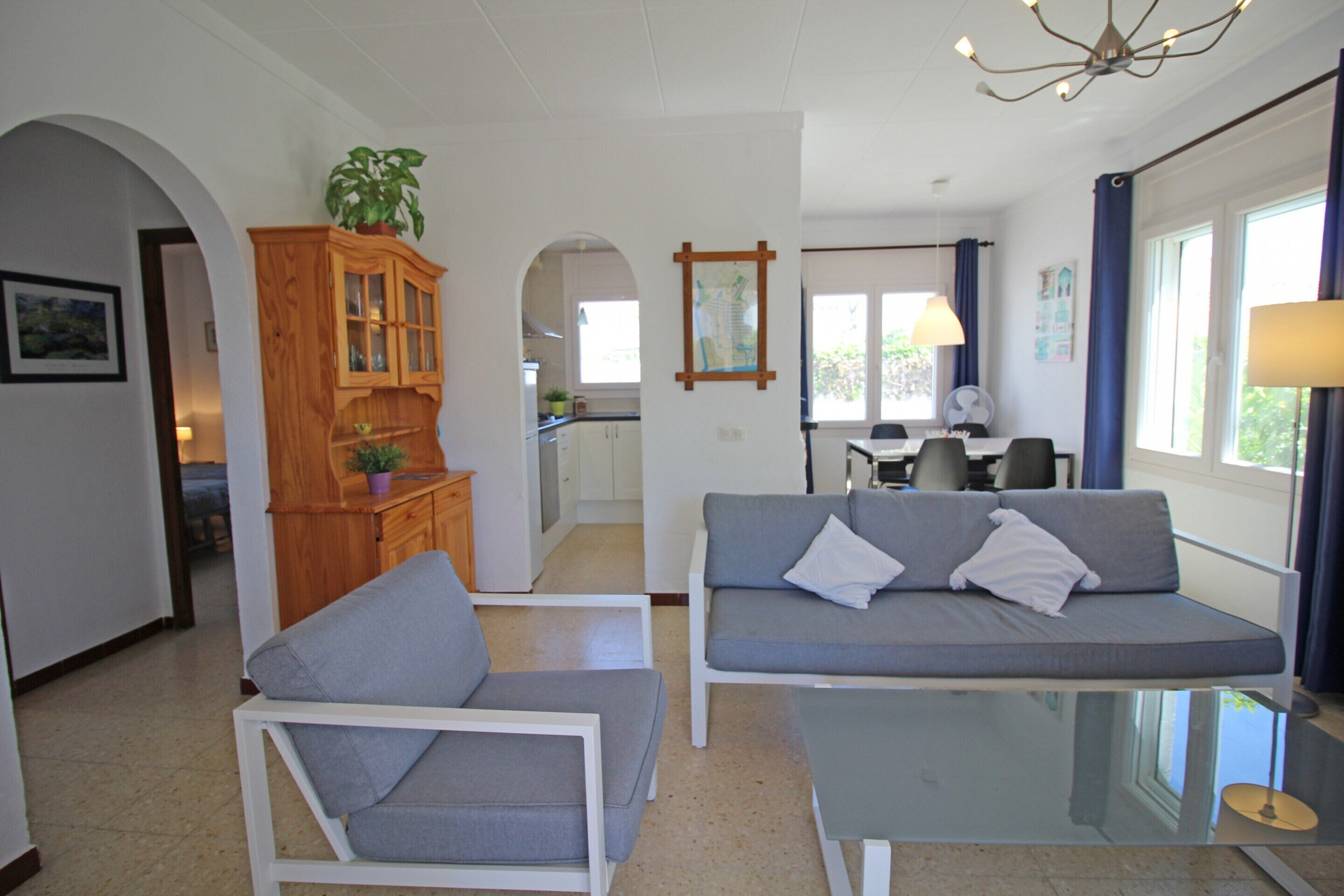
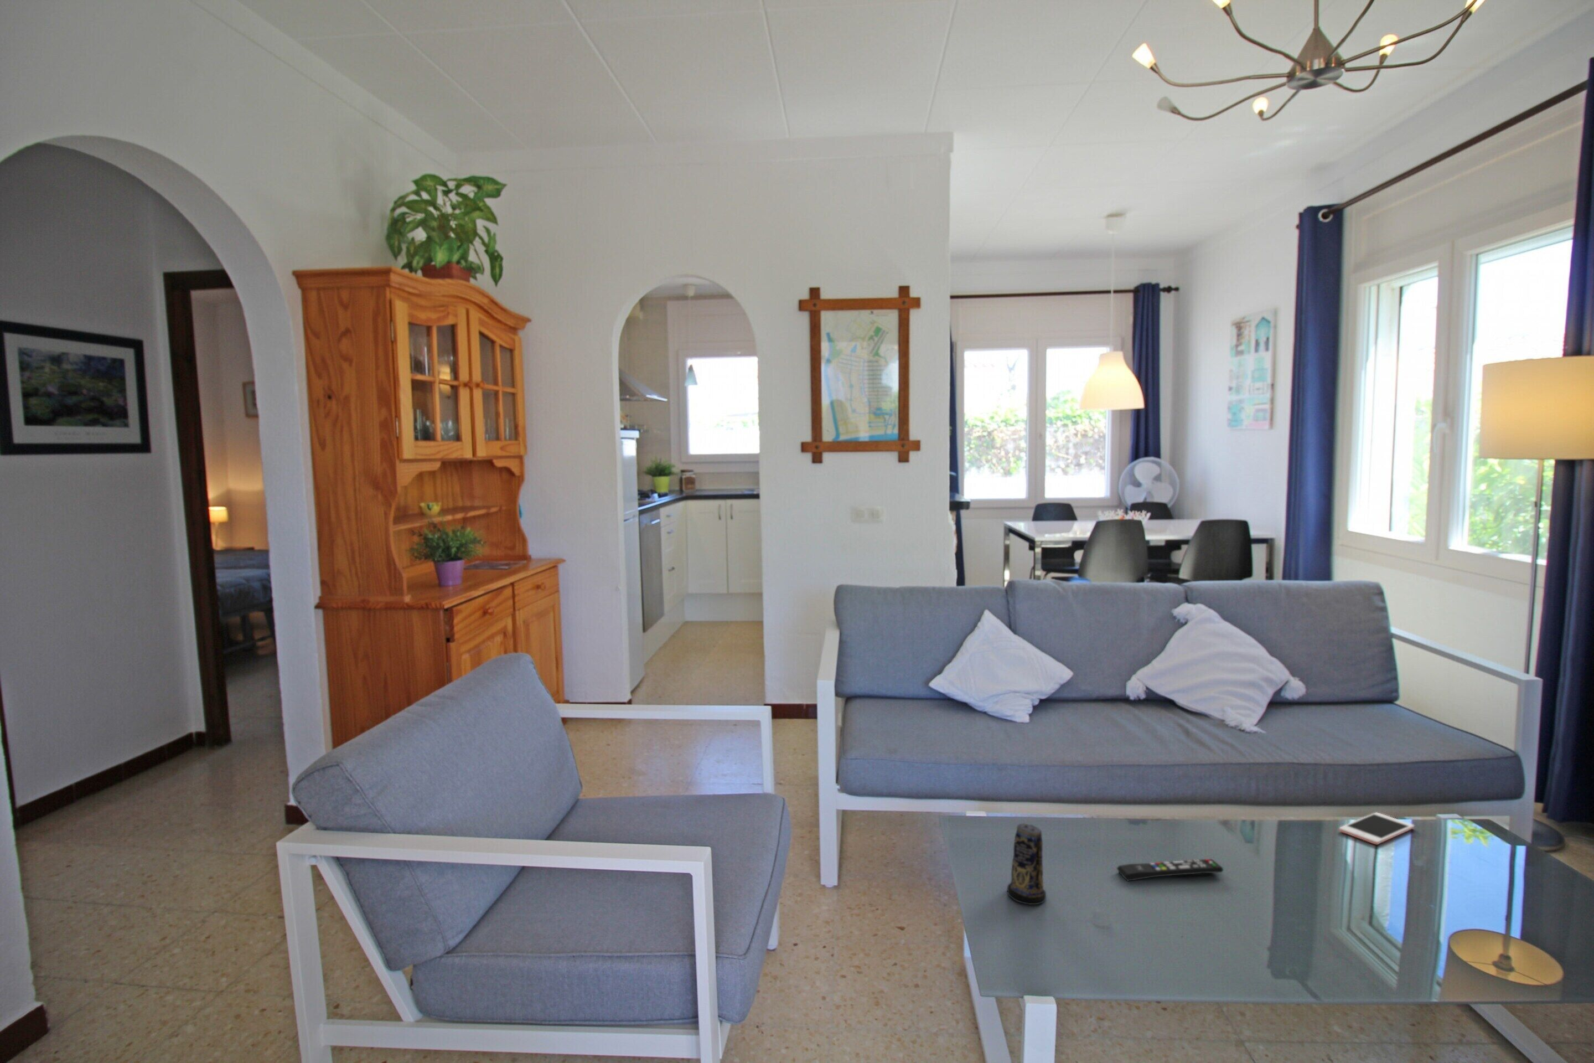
+ remote control (1169, 868)
+ candle (1027, 861)
+ cell phone (1377, 828)
